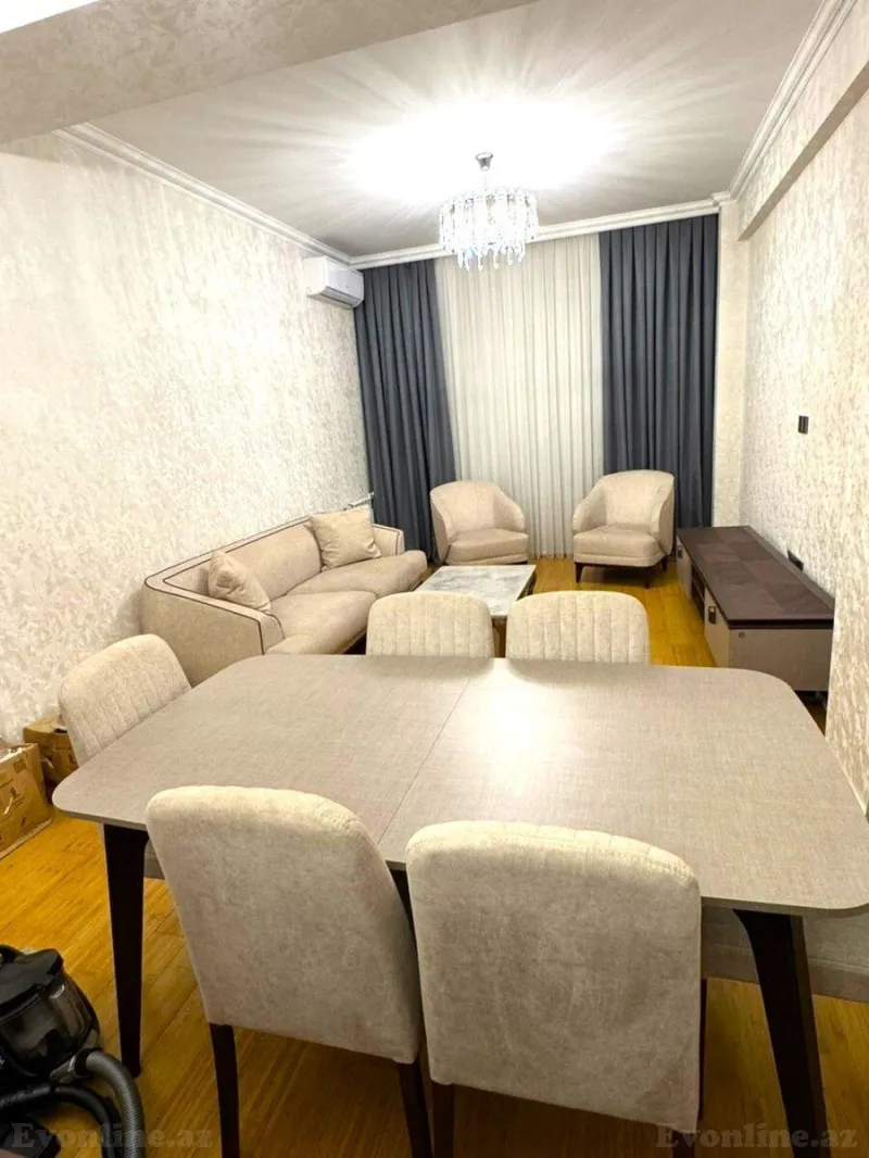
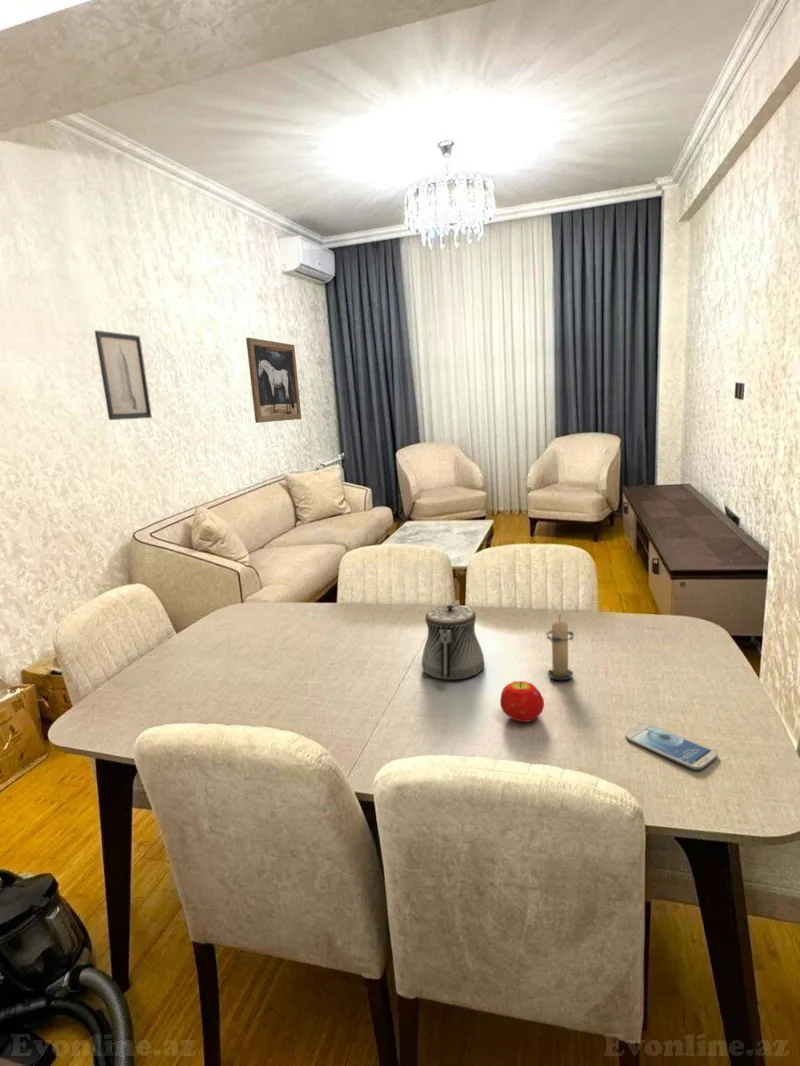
+ fruit (521, 699)
+ teapot (451, 636)
+ candle (560, 645)
+ smartphone (669, 745)
+ wall art (124, 376)
+ wall art (276, 381)
